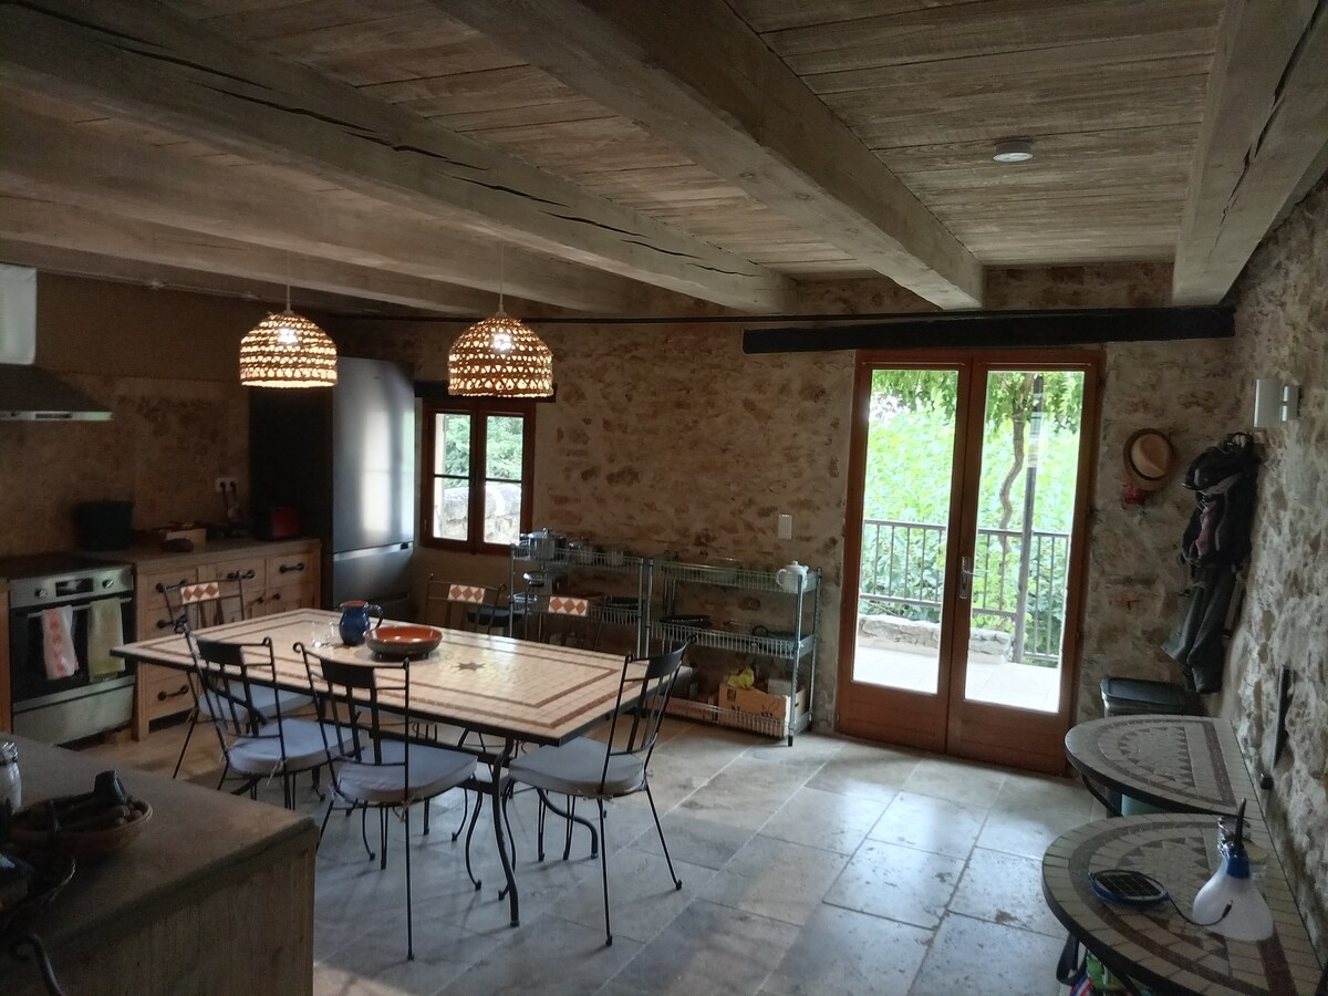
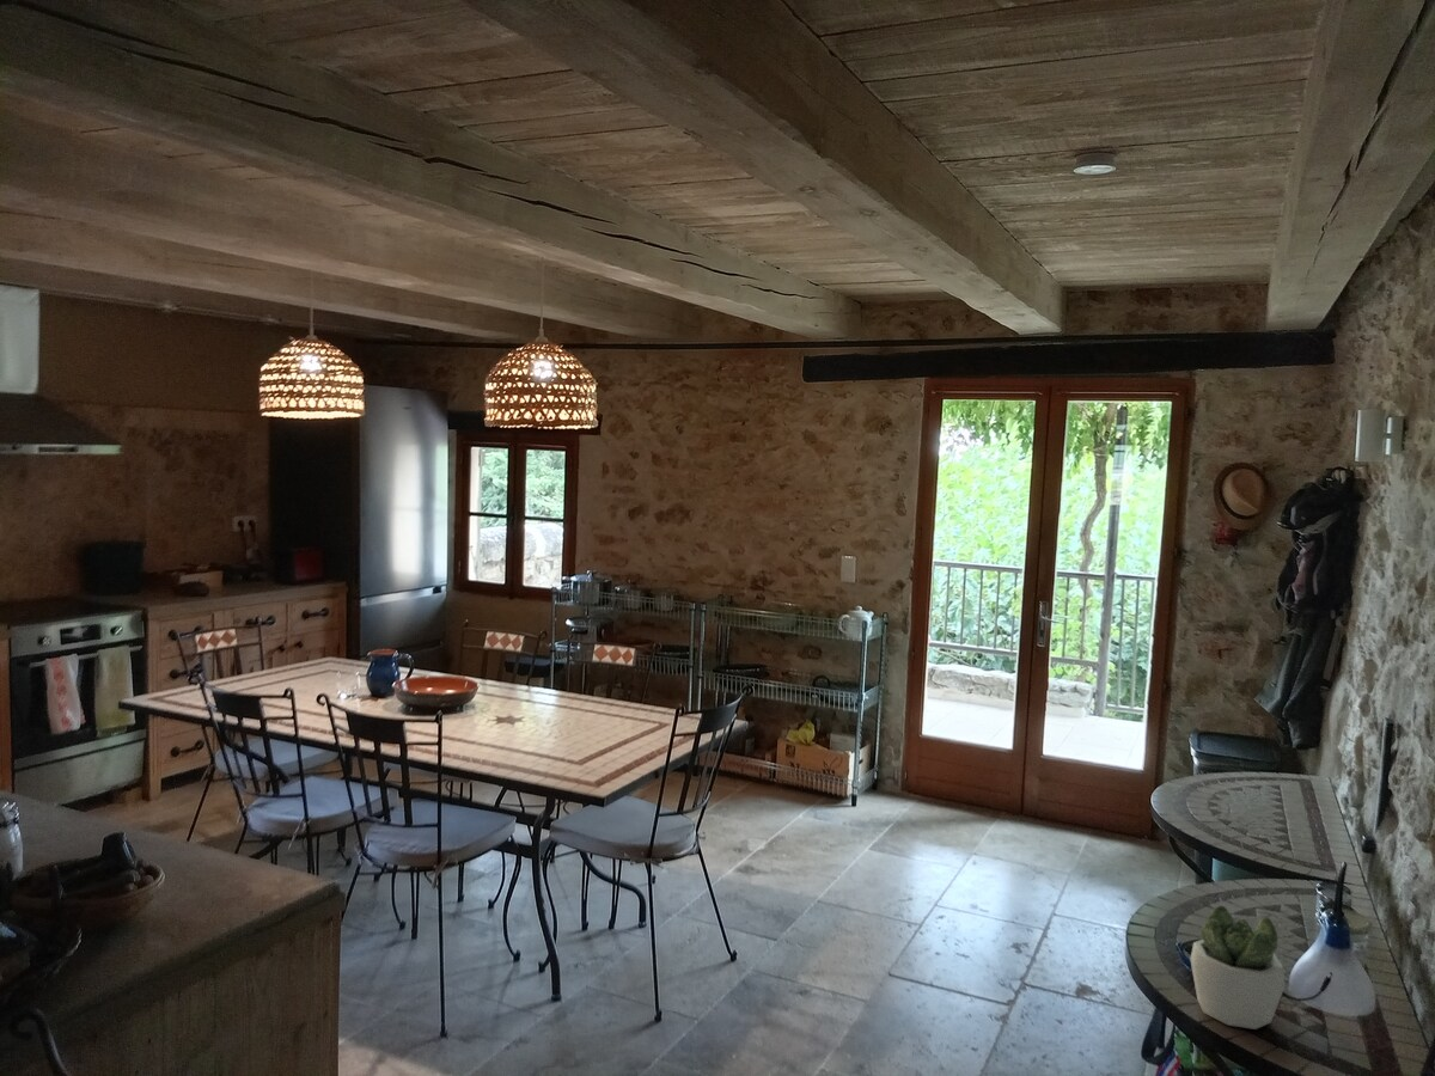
+ succulent plant (1236, 965)
